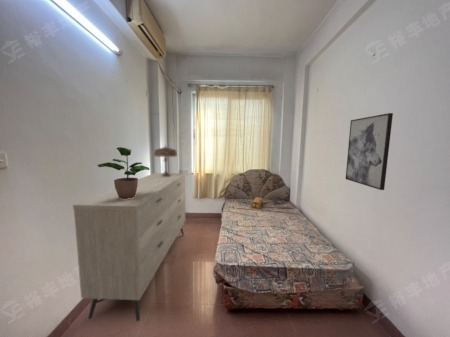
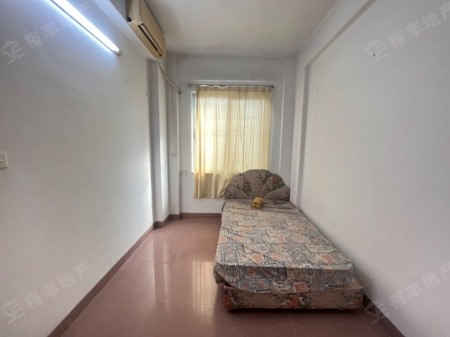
- table lamp (165, 160)
- dresser (150, 224)
- wall art (365, 151)
- potted plant (125, 171)
